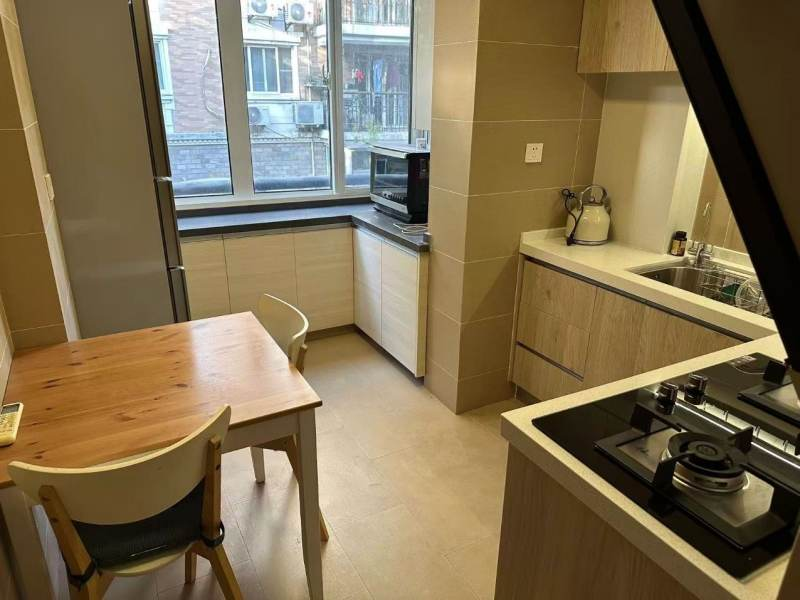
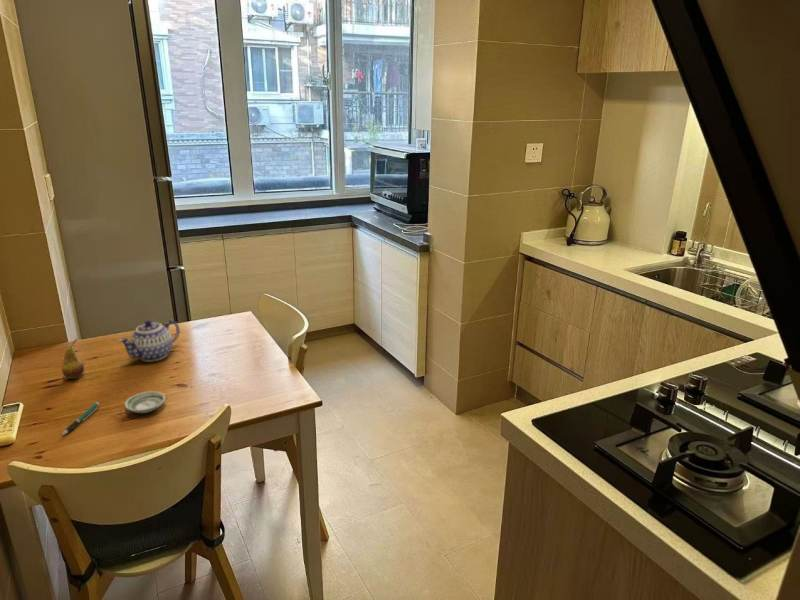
+ teapot (150, 338)
+ pen (81, 417)
+ fruit (70, 358)
+ saucer (145, 404)
